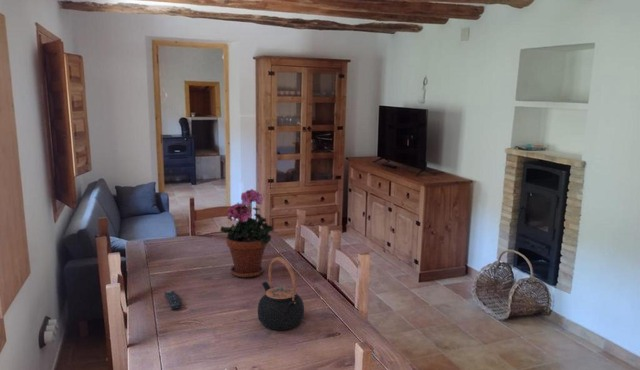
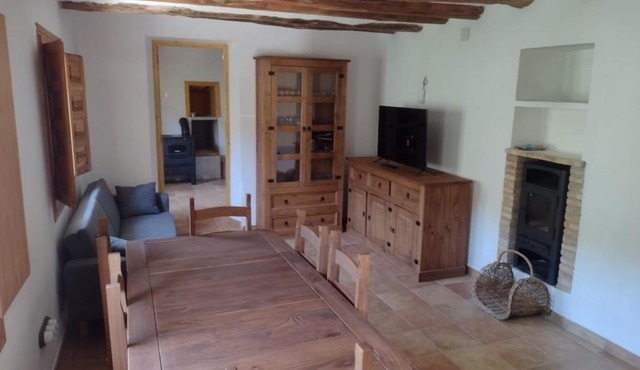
- remote control (172, 298)
- teapot (278, 289)
- potted plant (247, 231)
